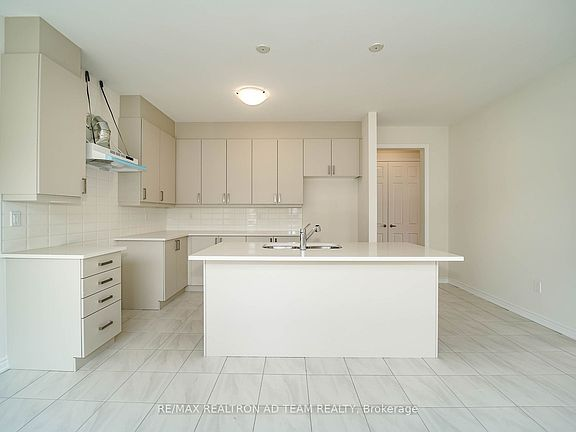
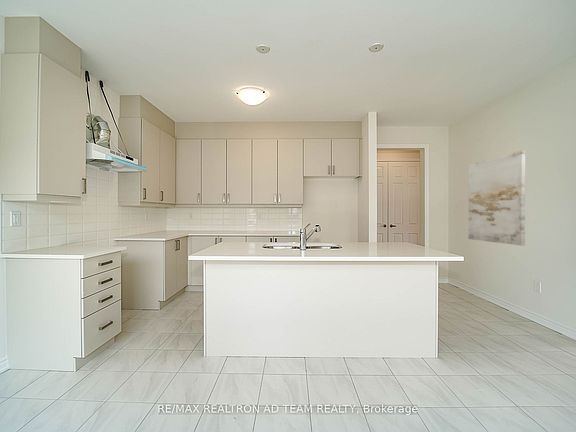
+ wall art (493, 200)
